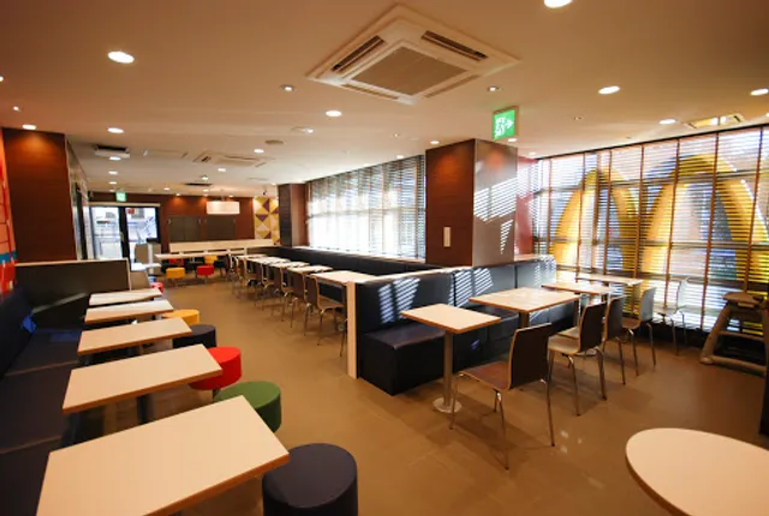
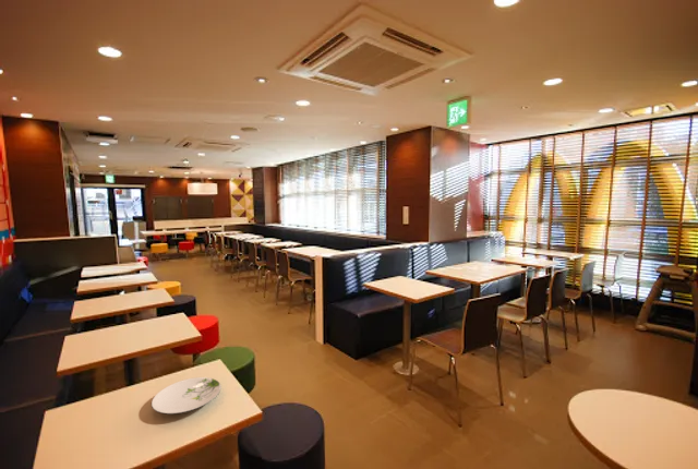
+ plate (188, 397)
